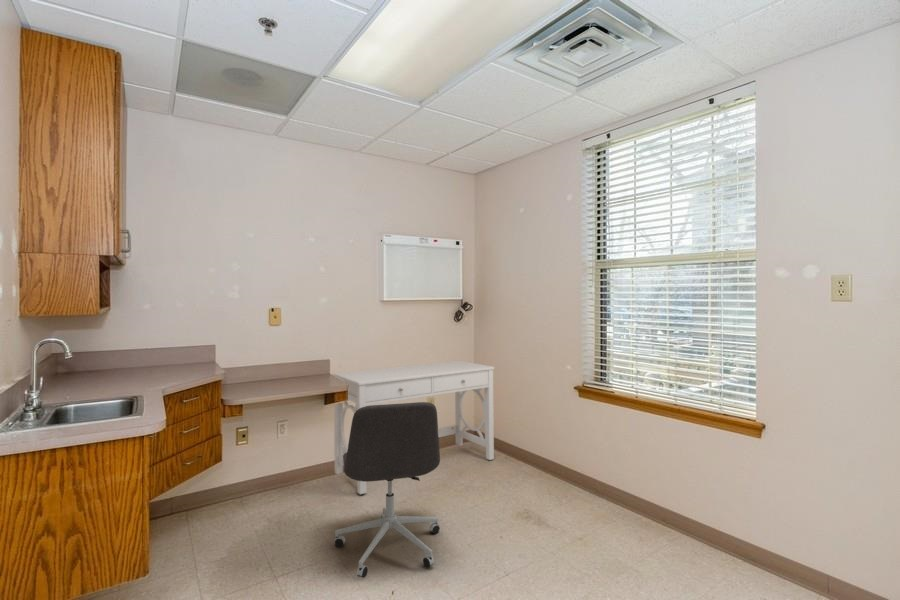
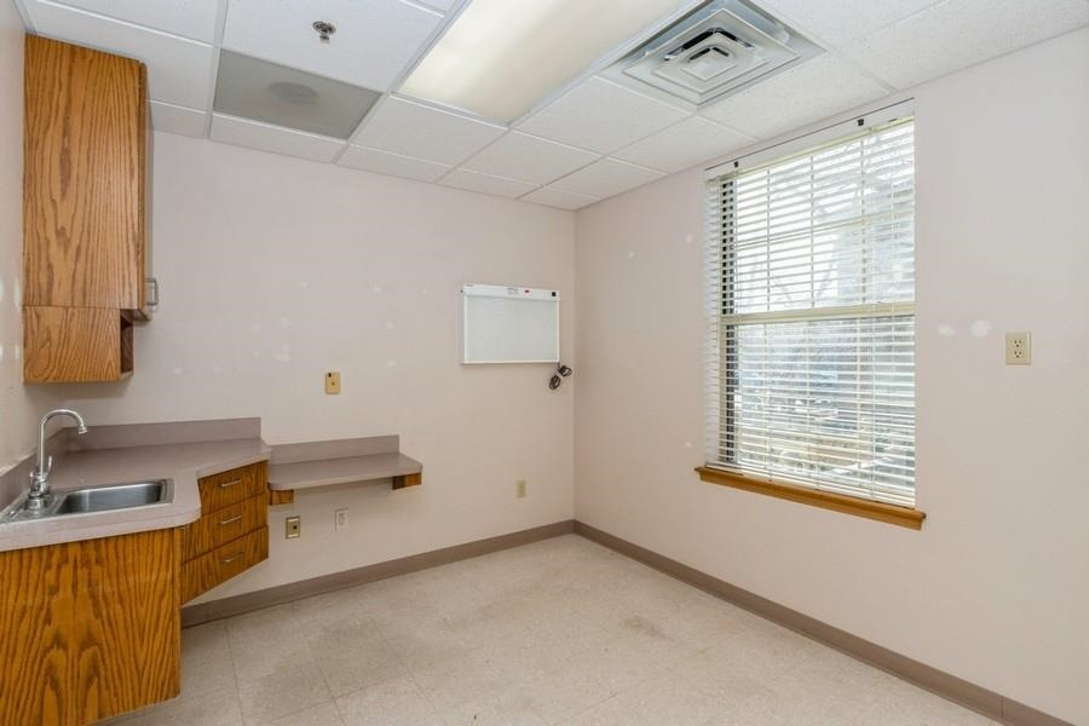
- desk (412, 398)
- office chair (389, 469)
